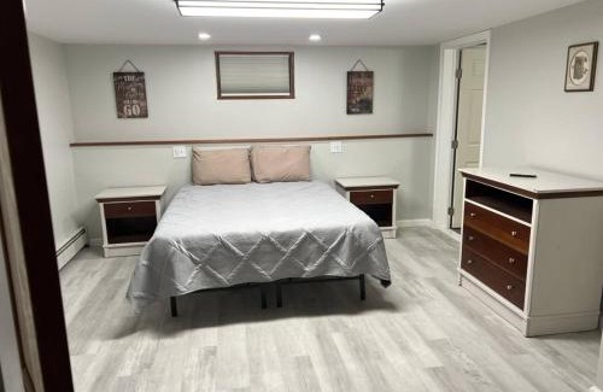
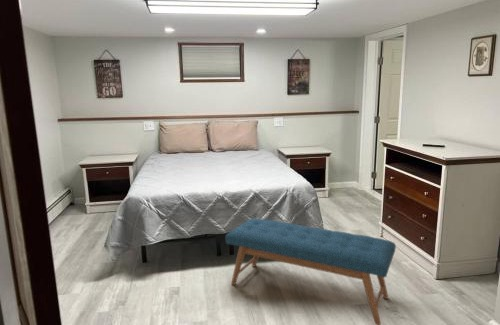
+ bench (306, 262)
